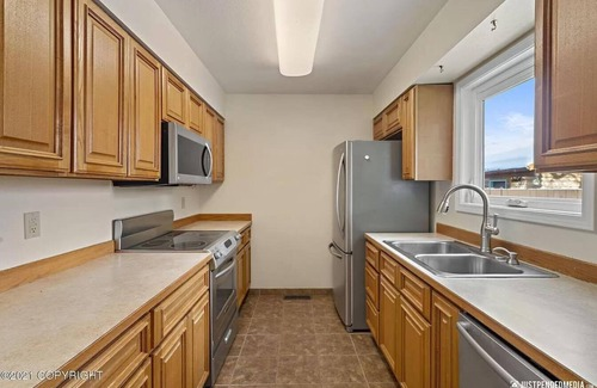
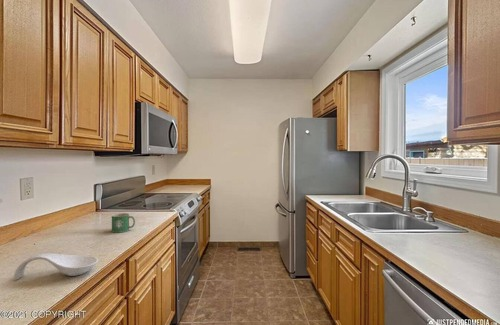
+ mug (123, 222)
+ spoon rest (58, 263)
